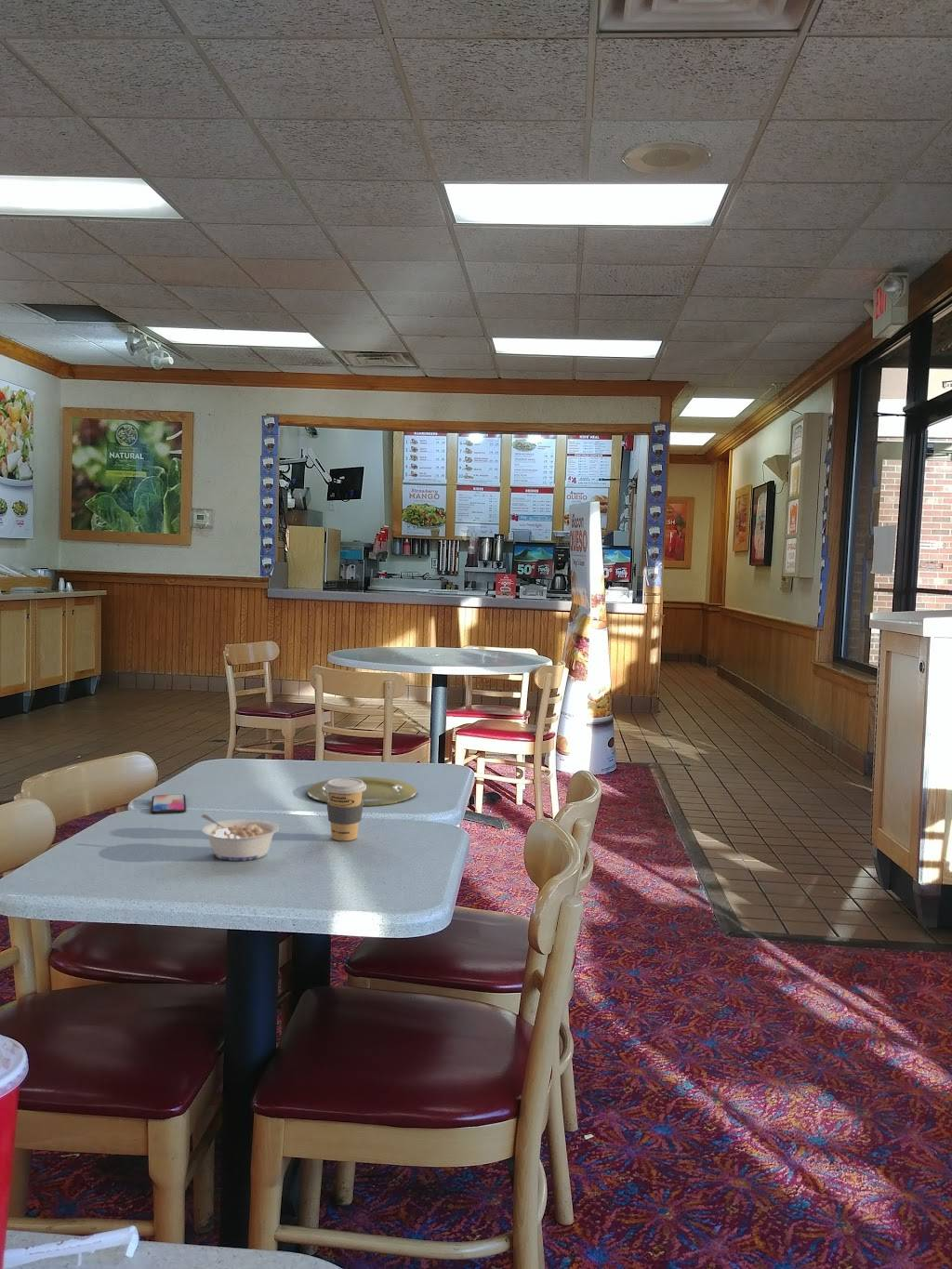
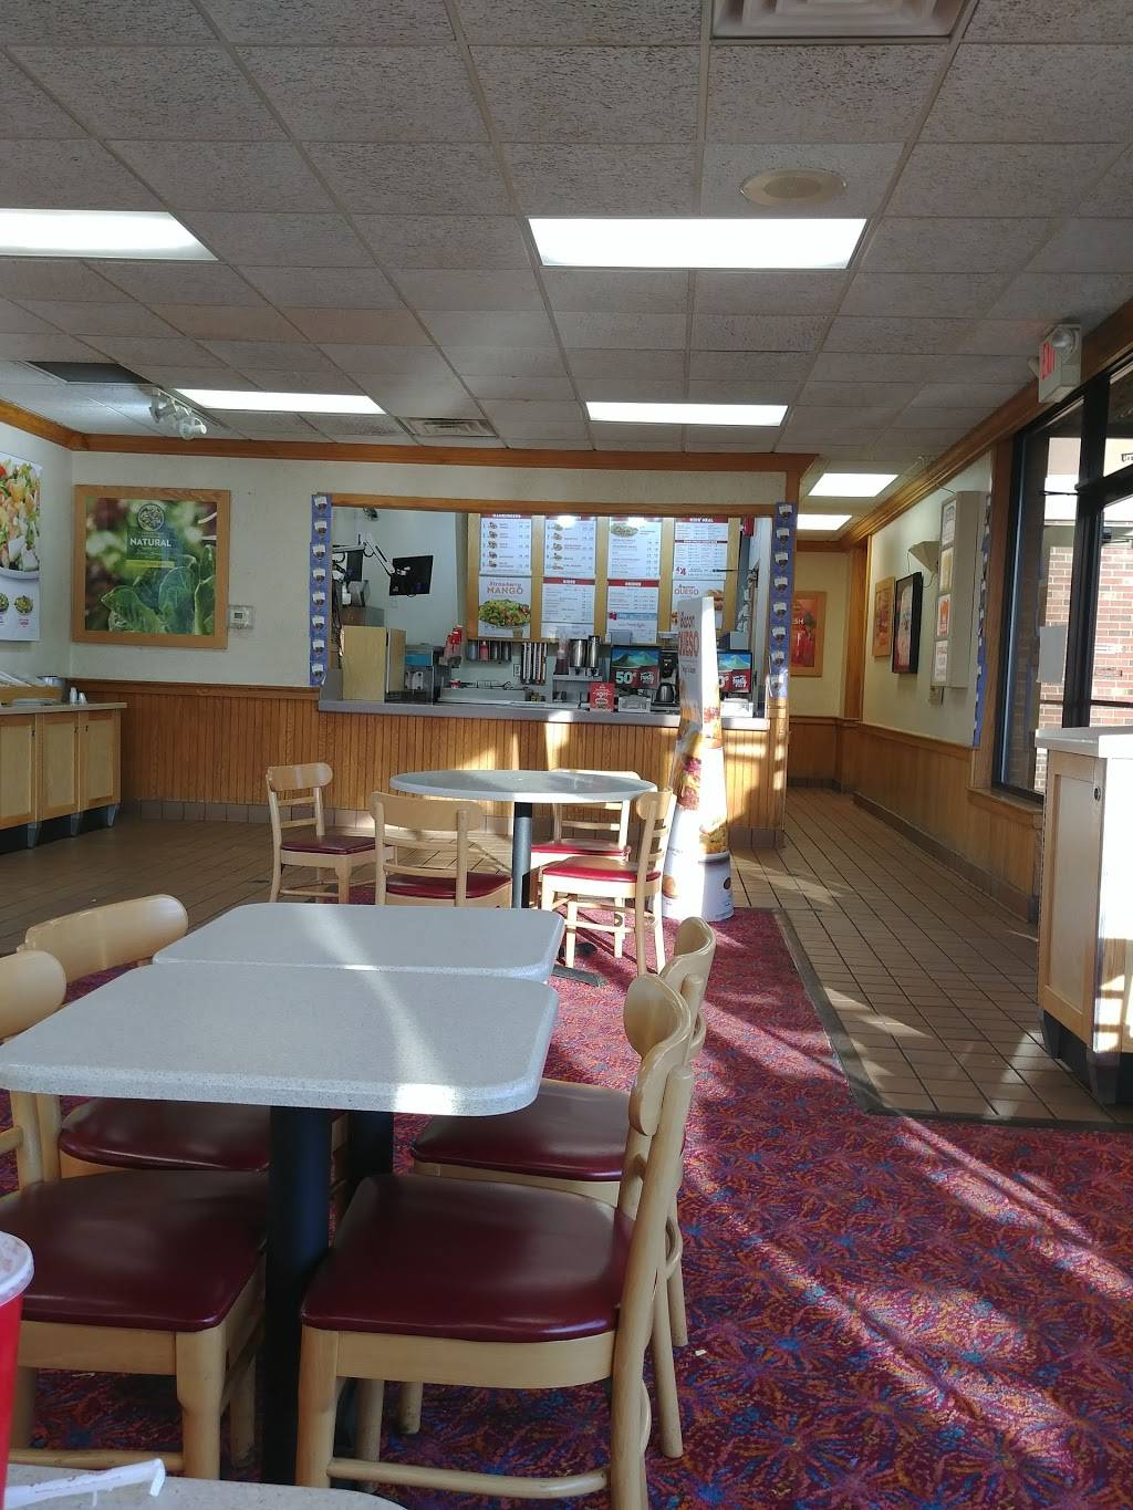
- coffee cup (345, 809)
- smartphone (168, 803)
- plate (363, 791)
- legume (237, 838)
